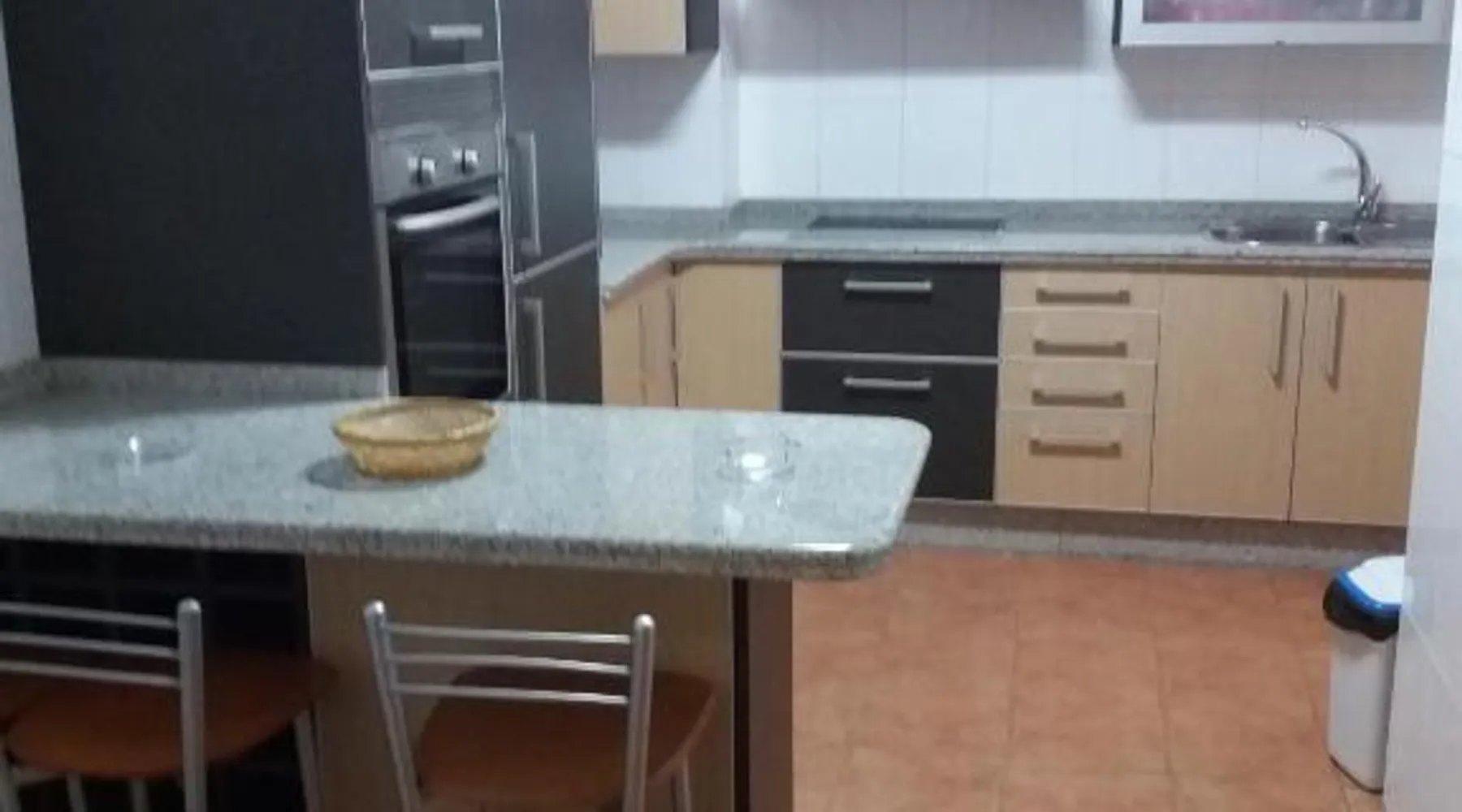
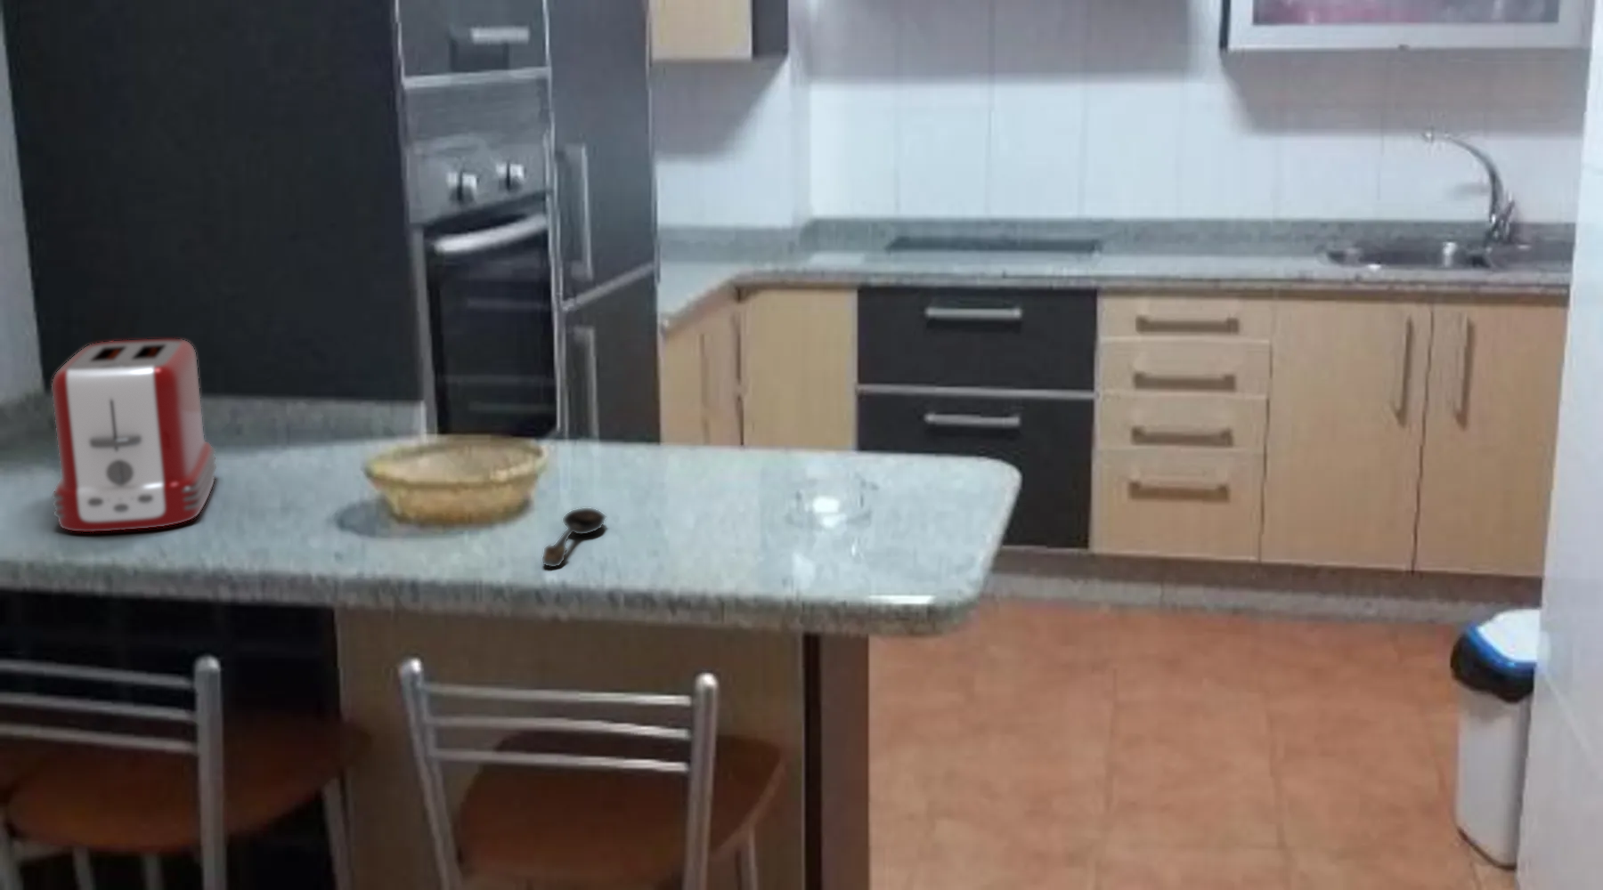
+ toaster (134, 427)
+ spoon (569, 534)
